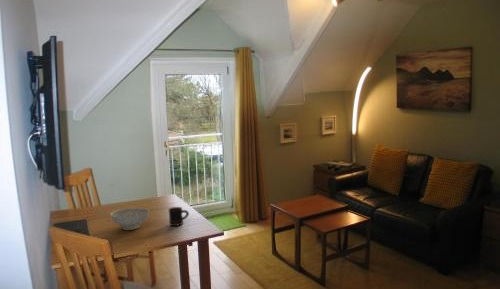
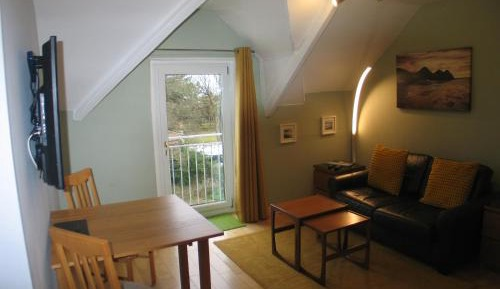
- mug (179, 216)
- decorative bowl (130, 219)
